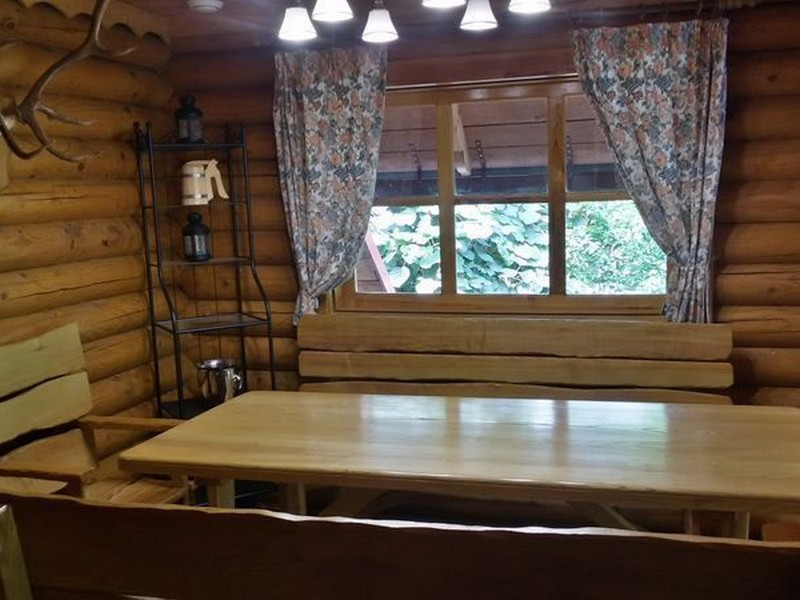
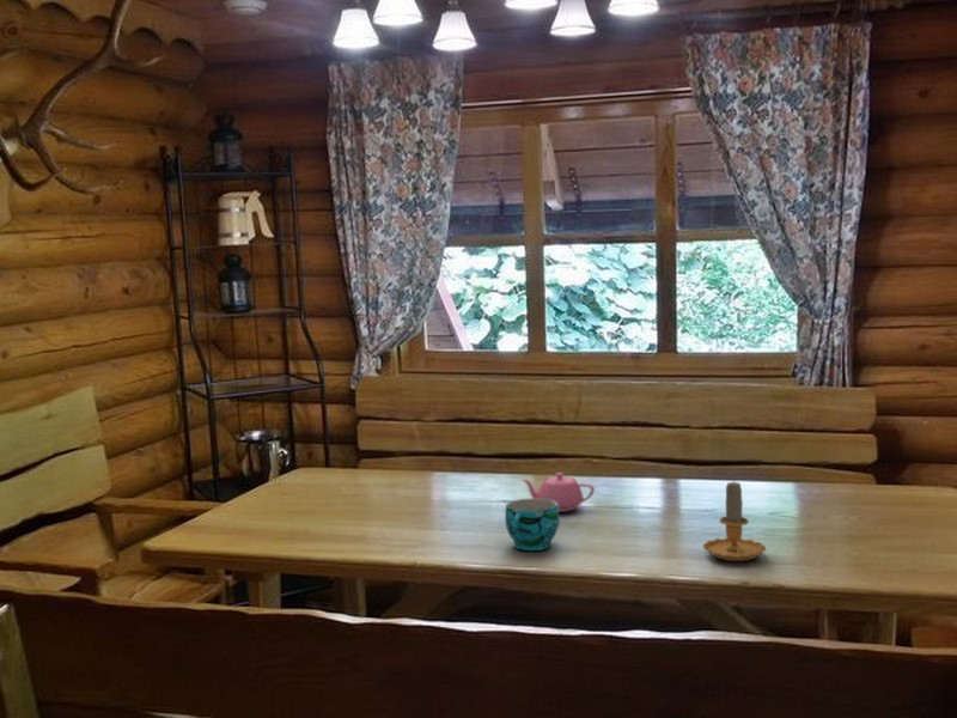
+ candle (734, 519)
+ cup (531, 525)
+ teapot (557, 491)
